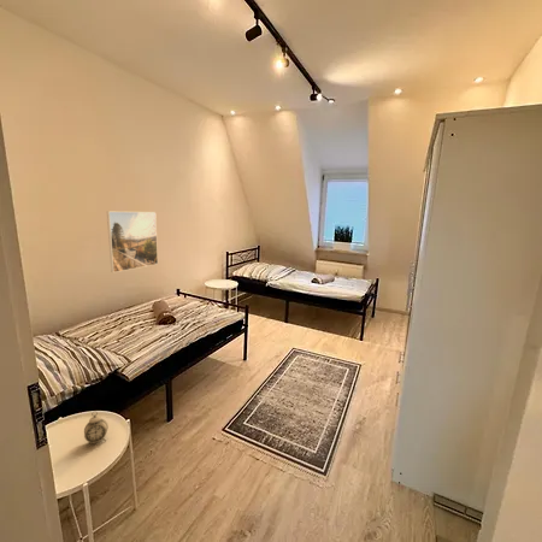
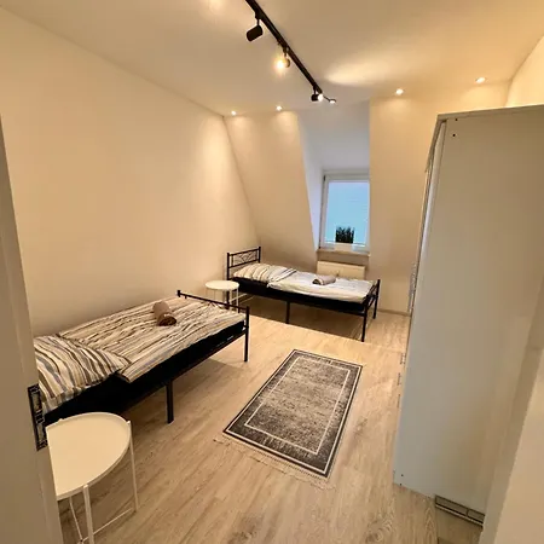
- alarm clock (95, 426)
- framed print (134, 240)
